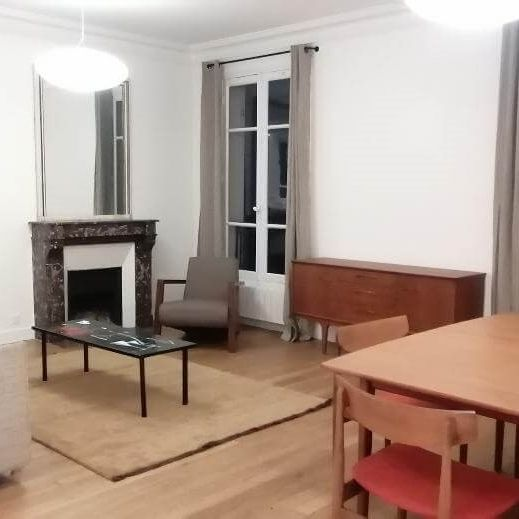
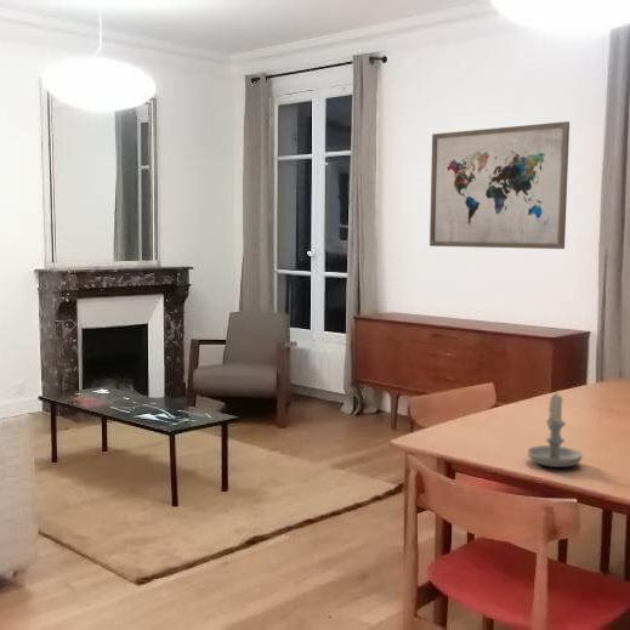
+ wall art (494, 188)
+ candle (555, 427)
